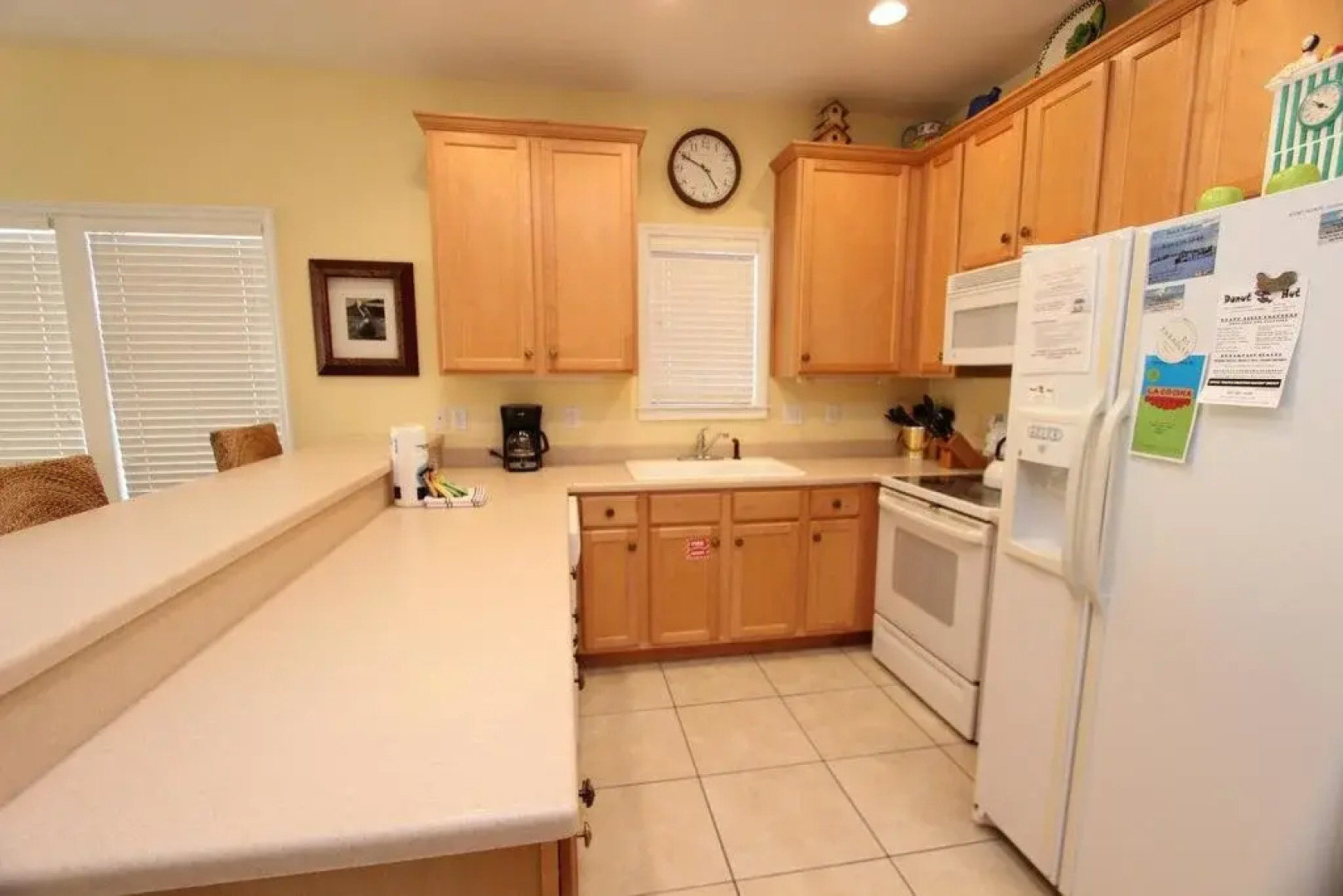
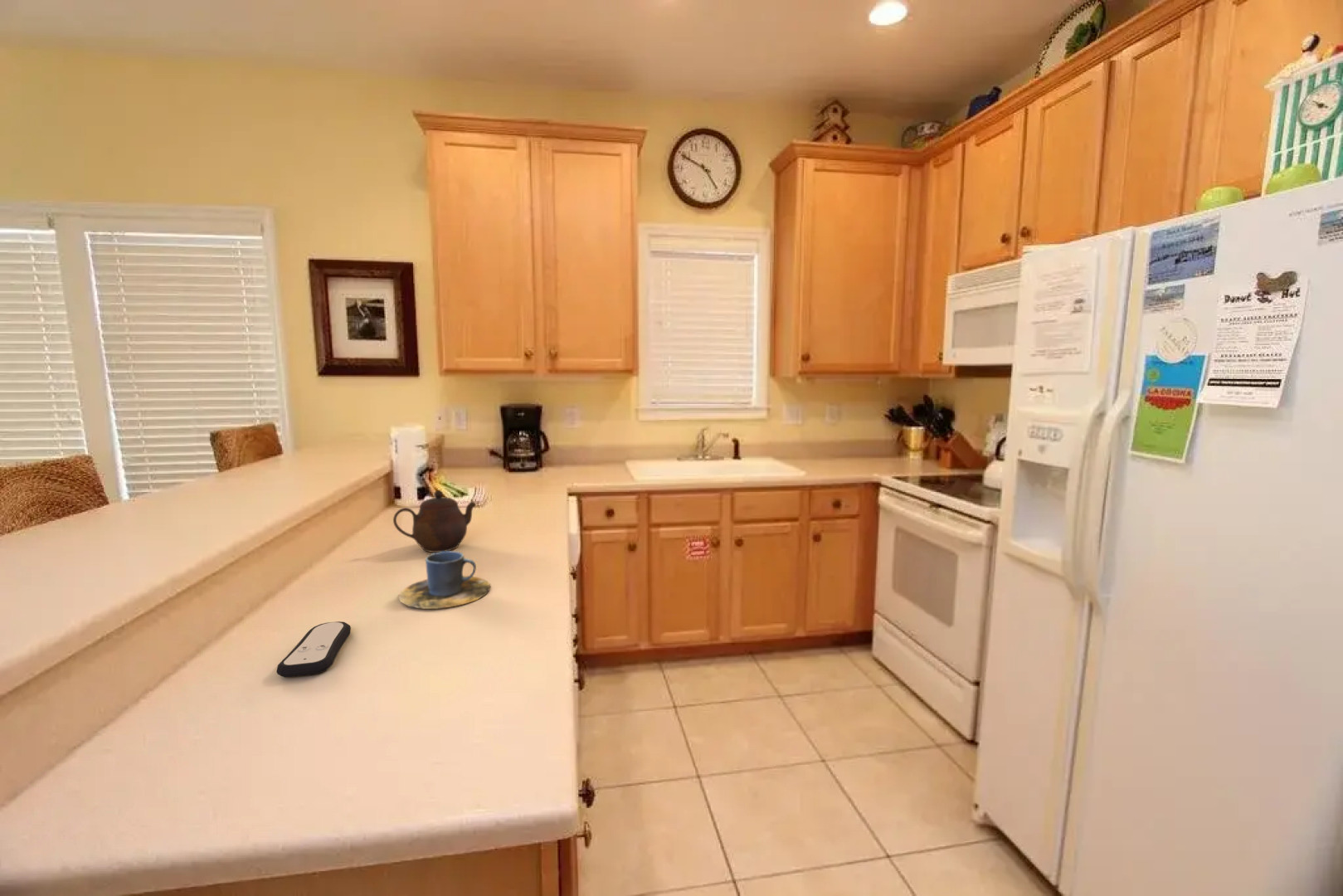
+ cup (445, 574)
+ remote control (318, 646)
+ teapot (436, 519)
